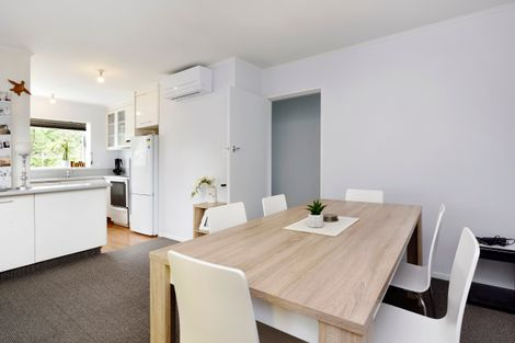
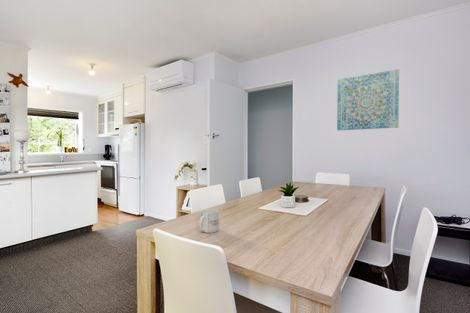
+ mug (207, 221)
+ wall art (366, 102)
